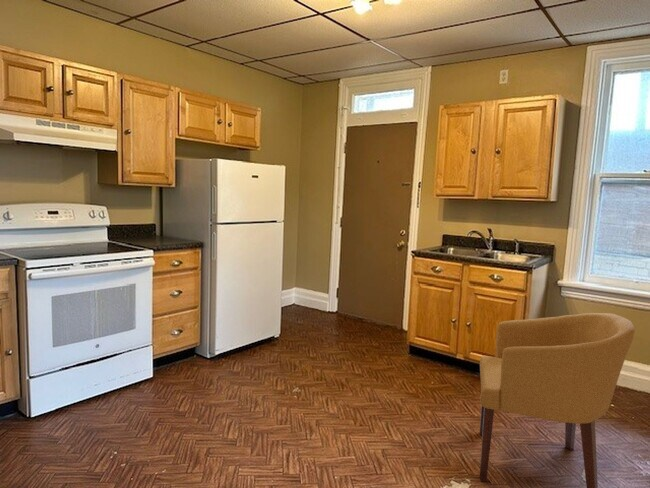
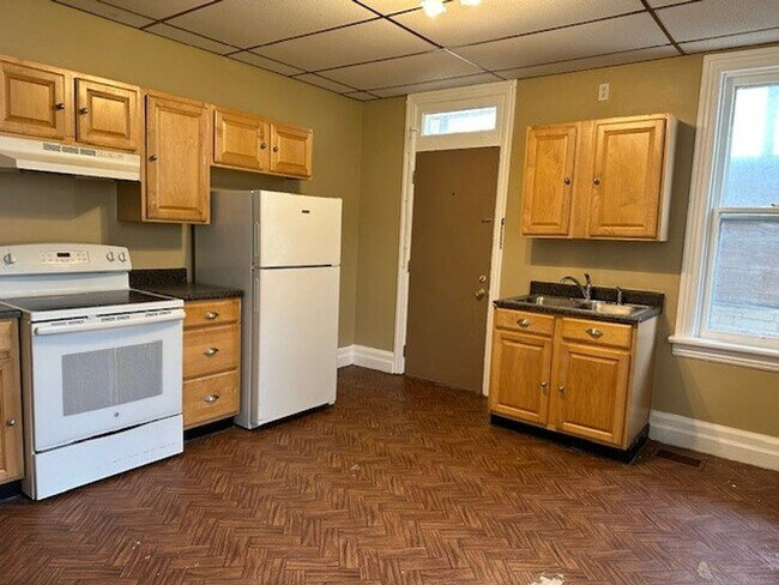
- chair (547, 389)
